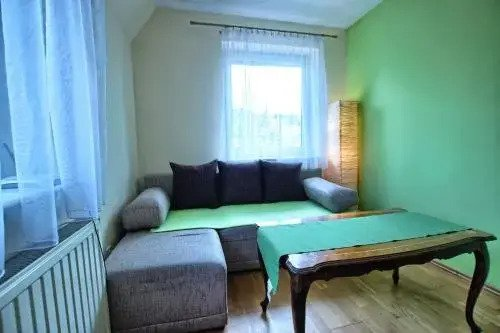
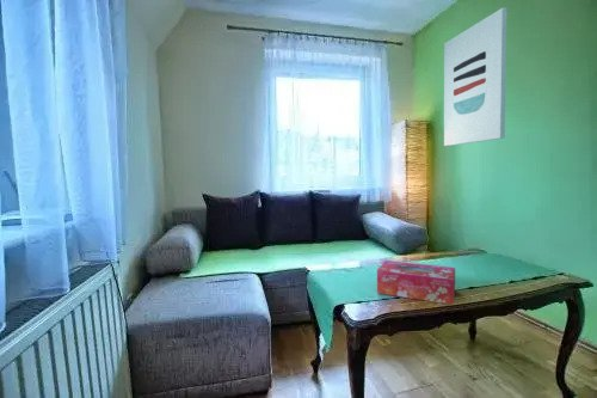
+ tissue box (416, 280)
+ wall art (470, 85)
